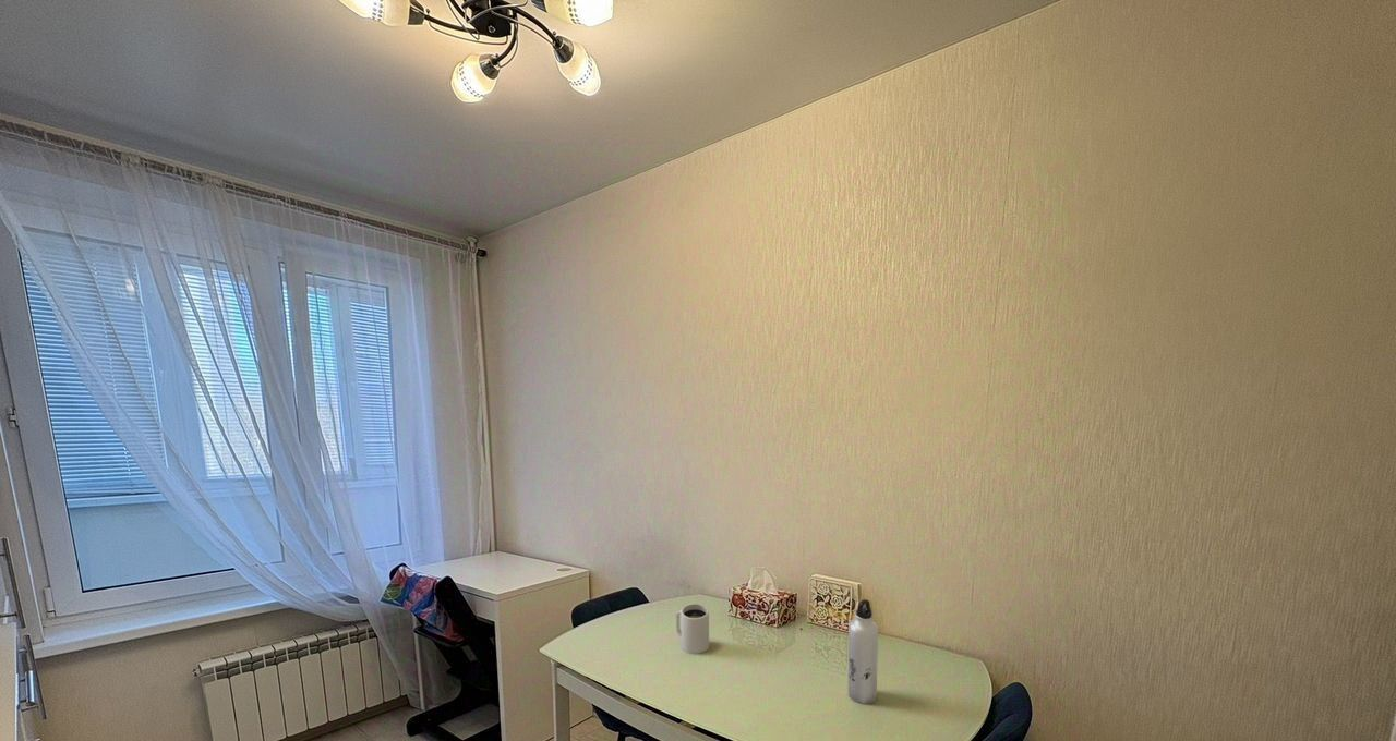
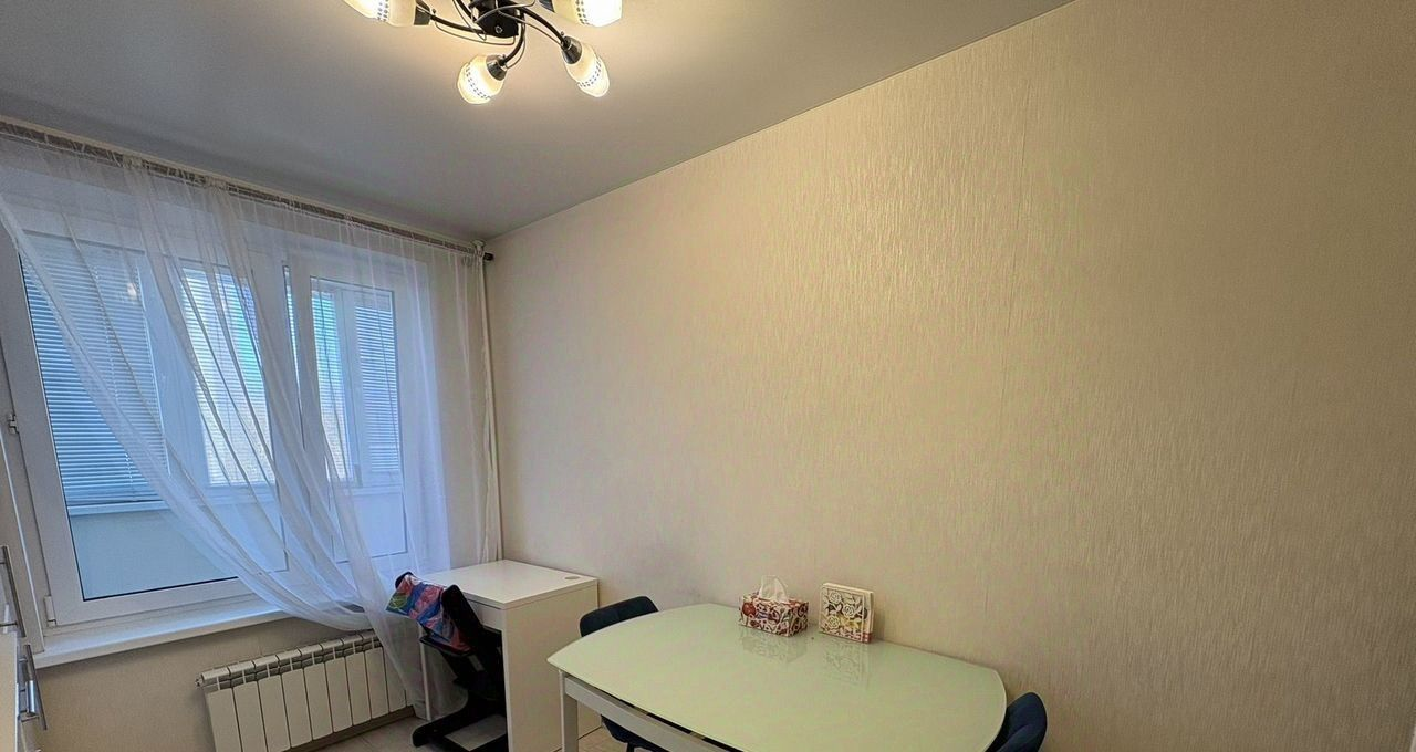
- water bottle (863, 648)
- mug (691, 628)
